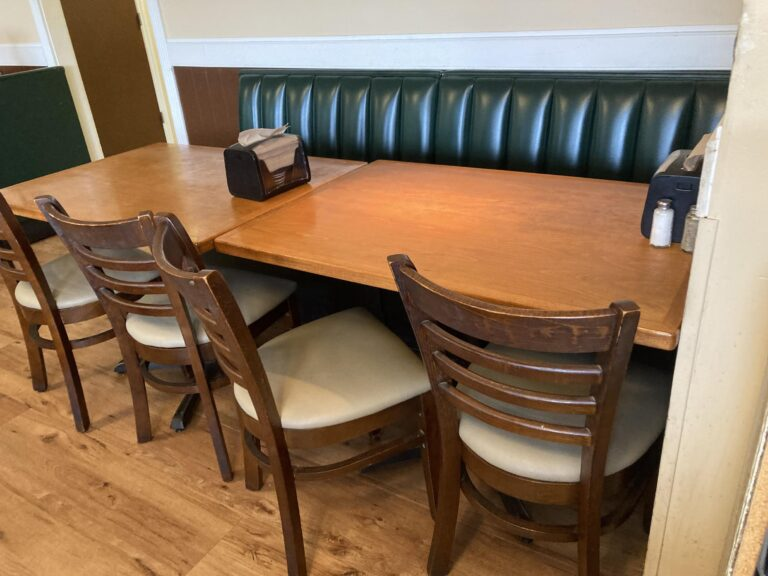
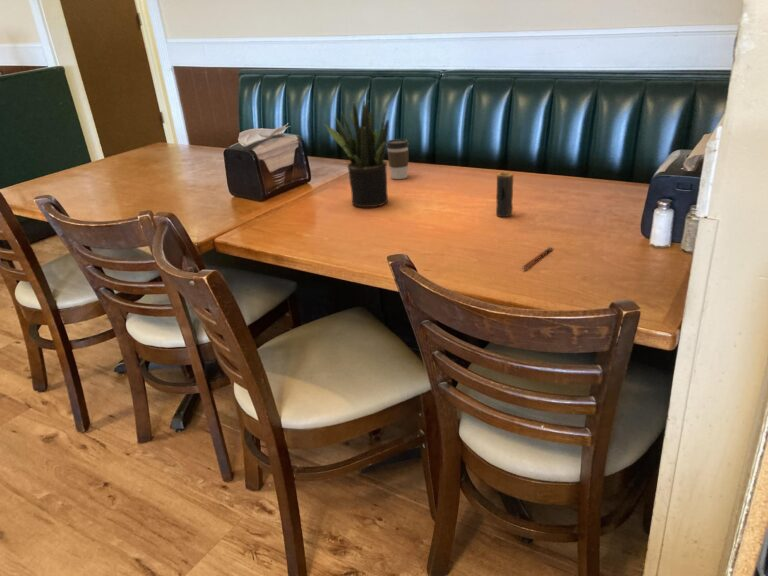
+ potted plant (361, 152)
+ coffee cup (398, 159)
+ pen (538, 257)
+ candle (504, 194)
